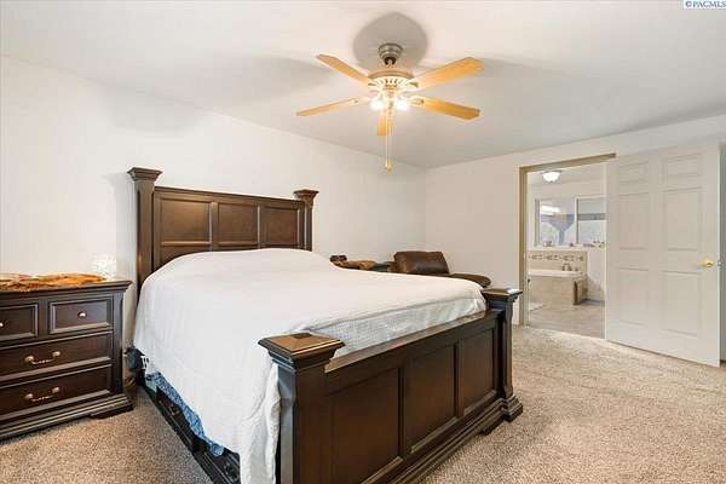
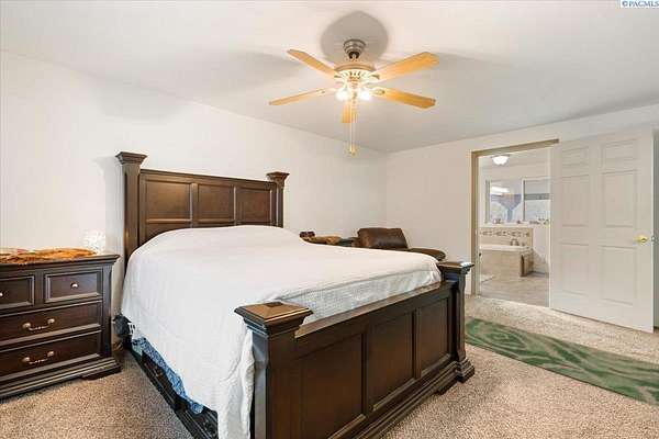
+ rug (499, 336)
